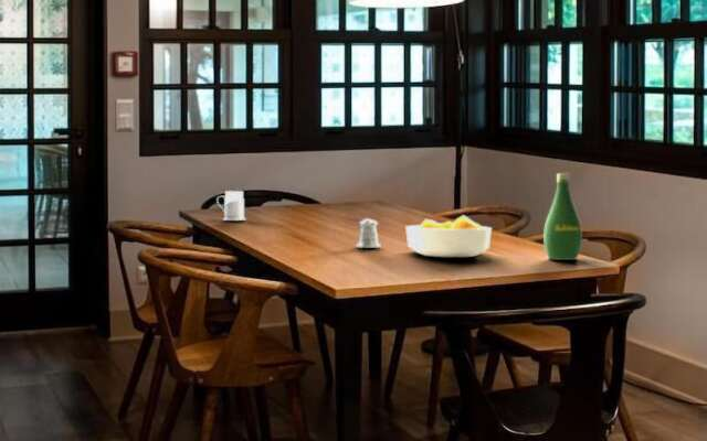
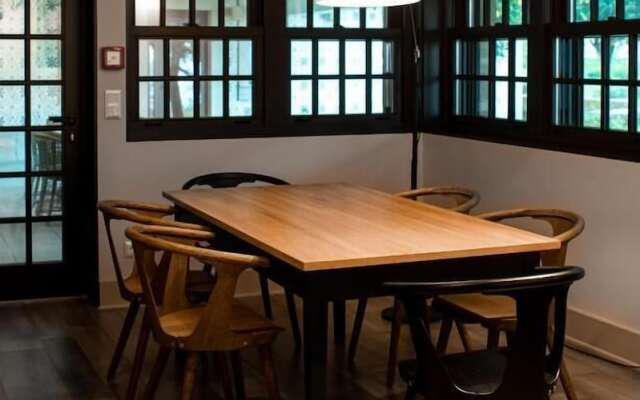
- mug (231, 205)
- bottle (562, 216)
- fruit bowl (447, 234)
- pepper shaker (369, 232)
